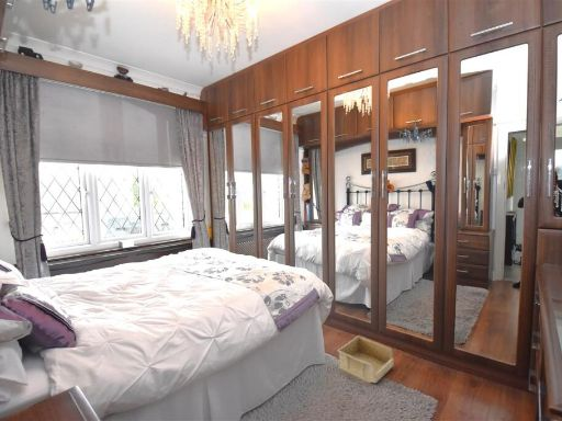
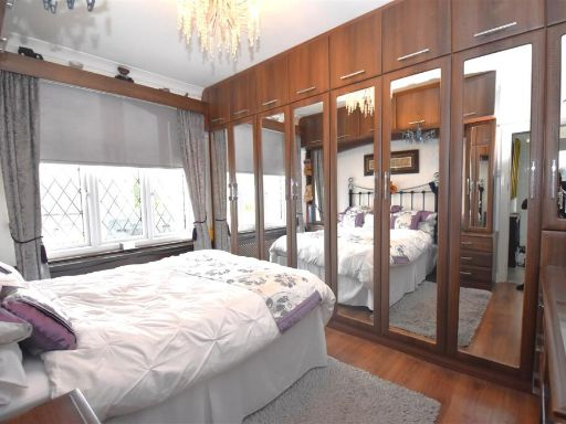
- storage bin (366, 357)
